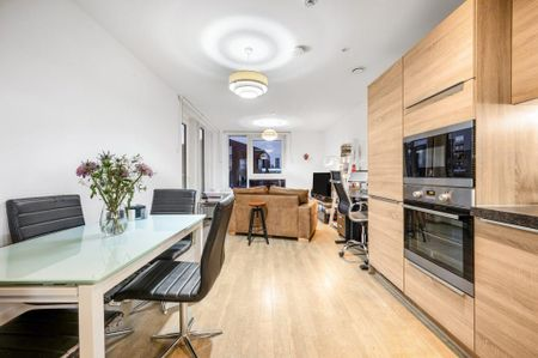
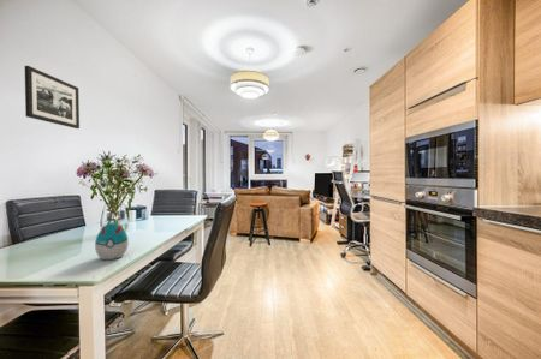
+ decorative egg (112, 239)
+ picture frame (54, 100)
